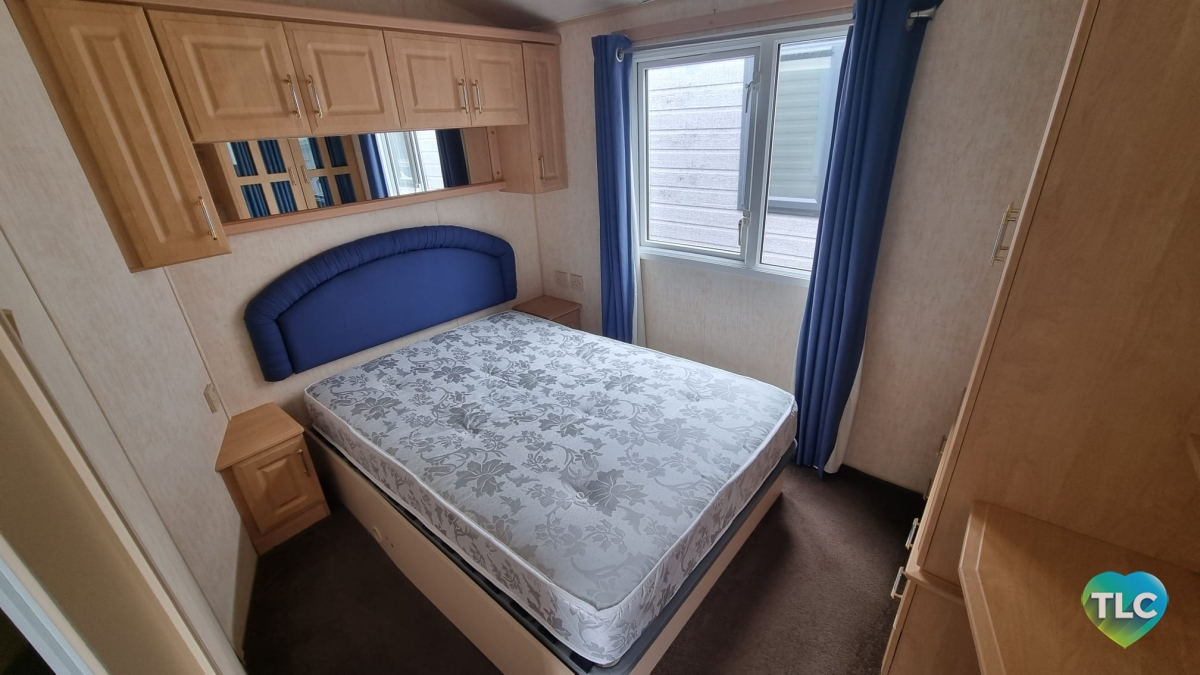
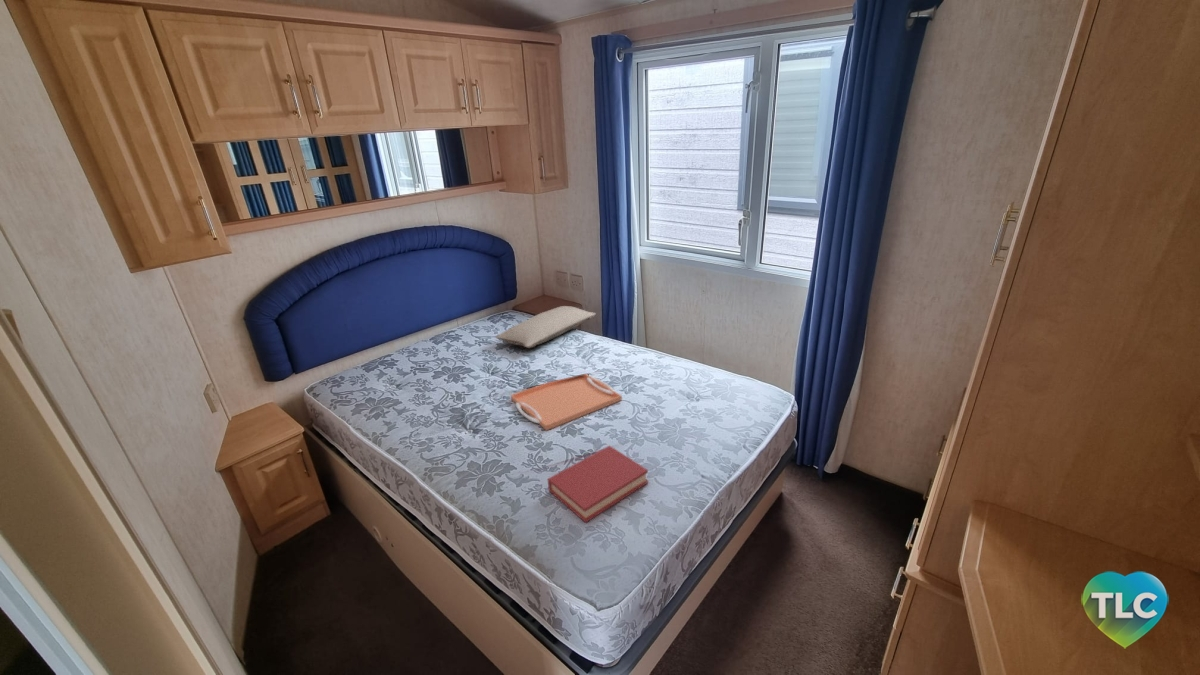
+ pillow (547, 324)
+ hardback book (598, 480)
+ serving tray (565, 397)
